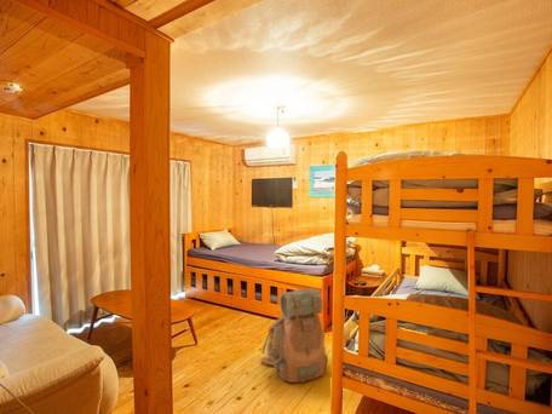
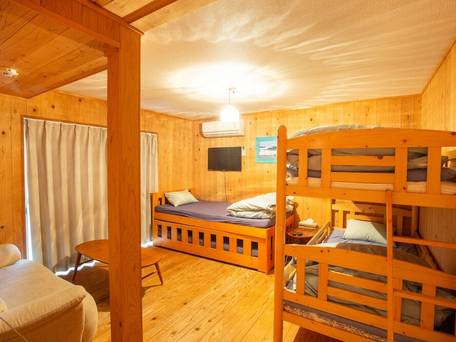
- backpack (297, 327)
